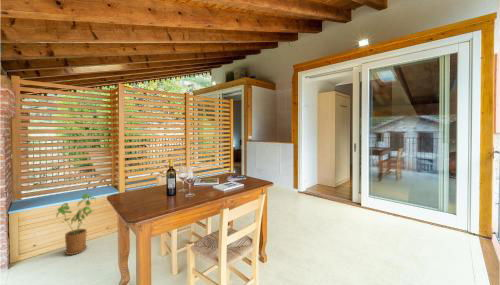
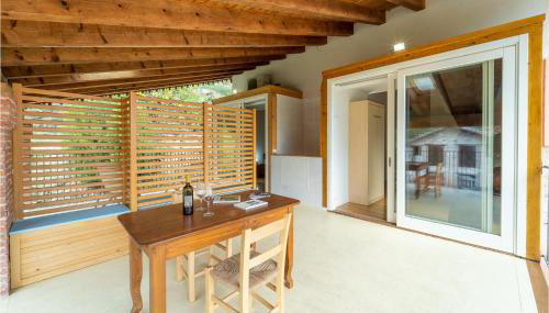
- house plant (78, 223)
